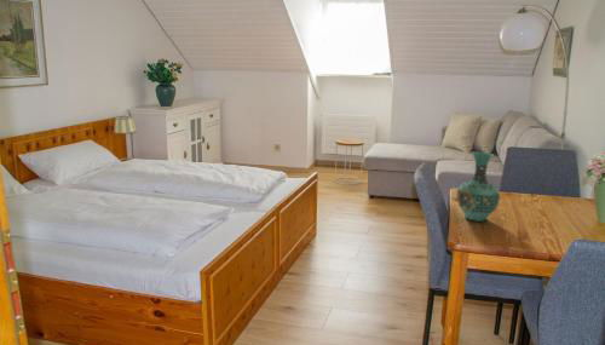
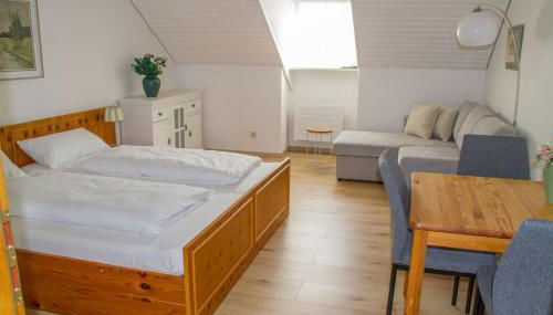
- vase (478, 186)
